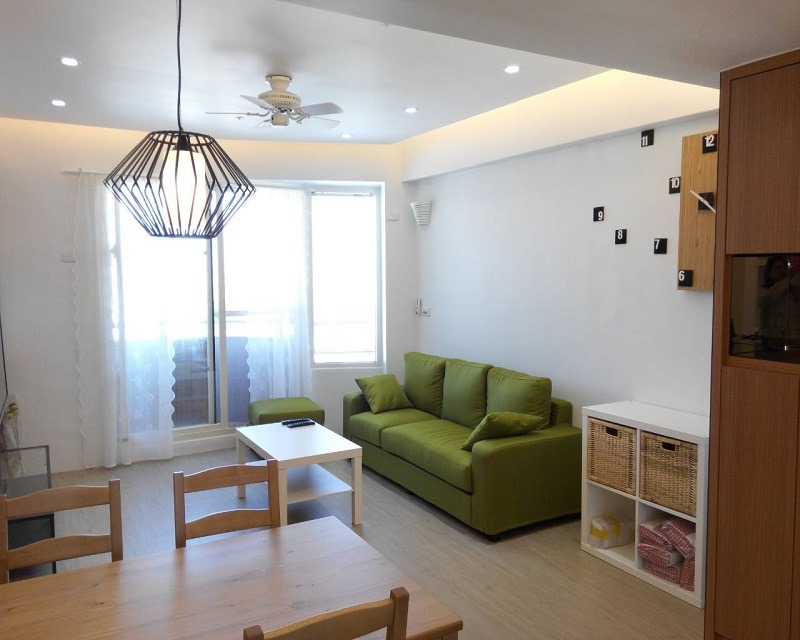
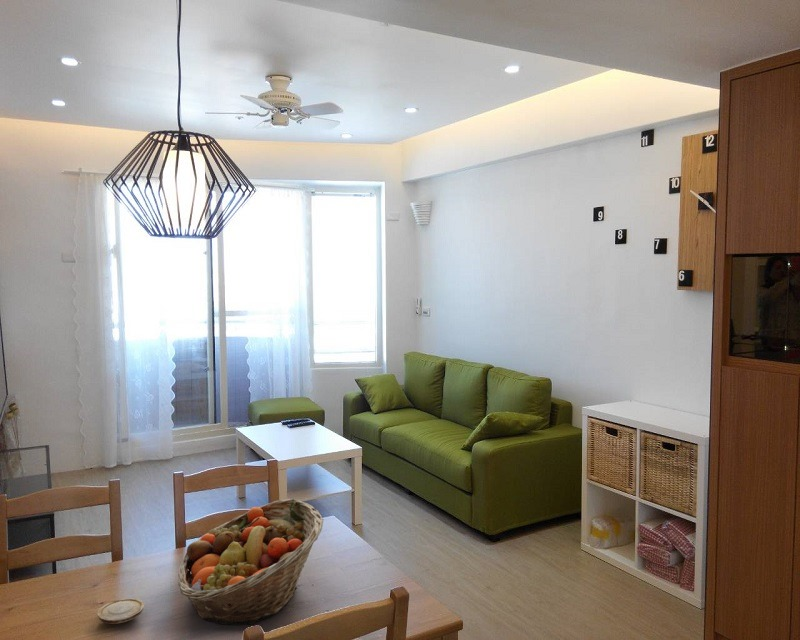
+ fruit basket (251, 556)
+ wood slice (121, 612)
